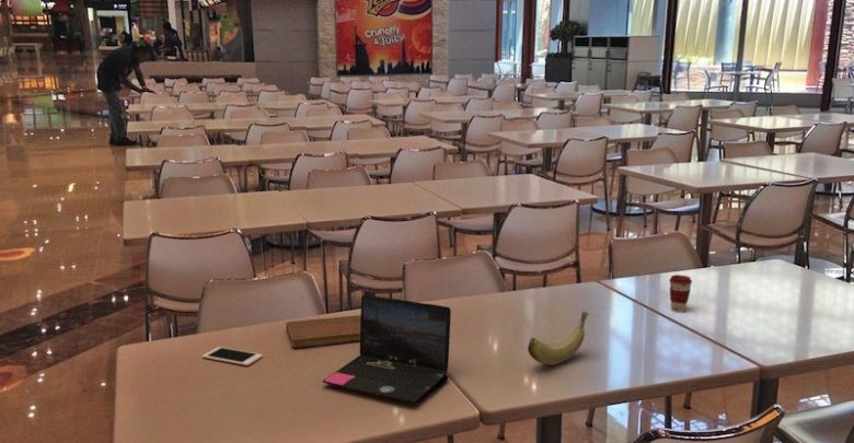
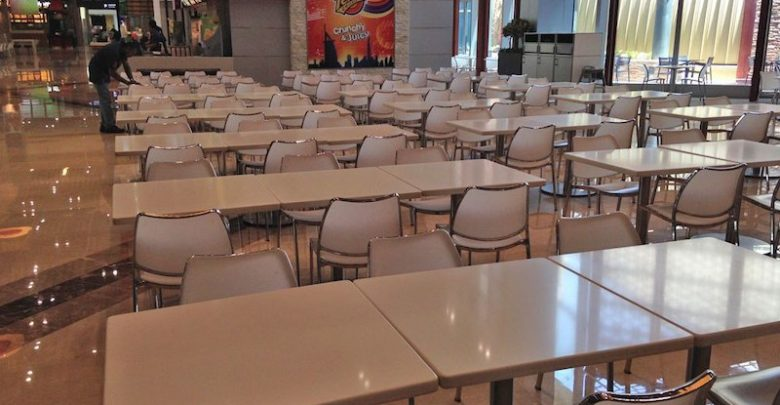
- banana (558, 340)
- notebook (328, 329)
- coffee cup (679, 293)
- cell phone (232, 355)
- laptop (386, 346)
